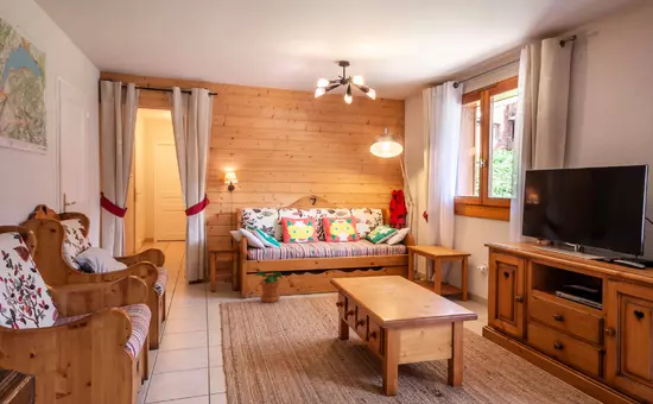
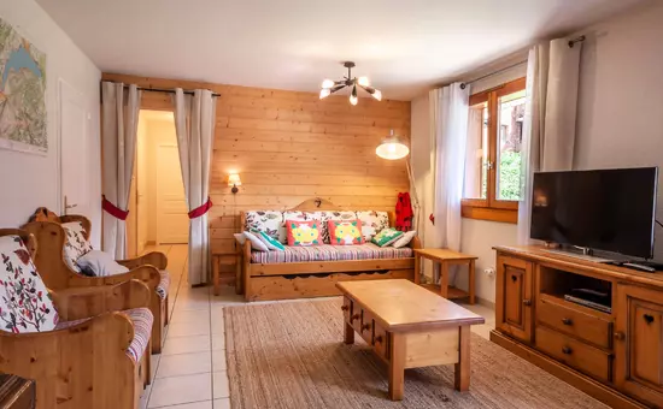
- potted plant (268, 286)
